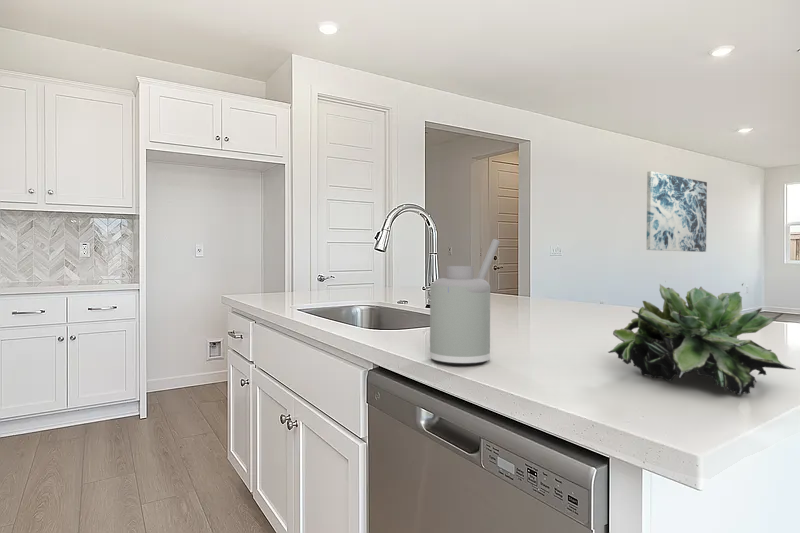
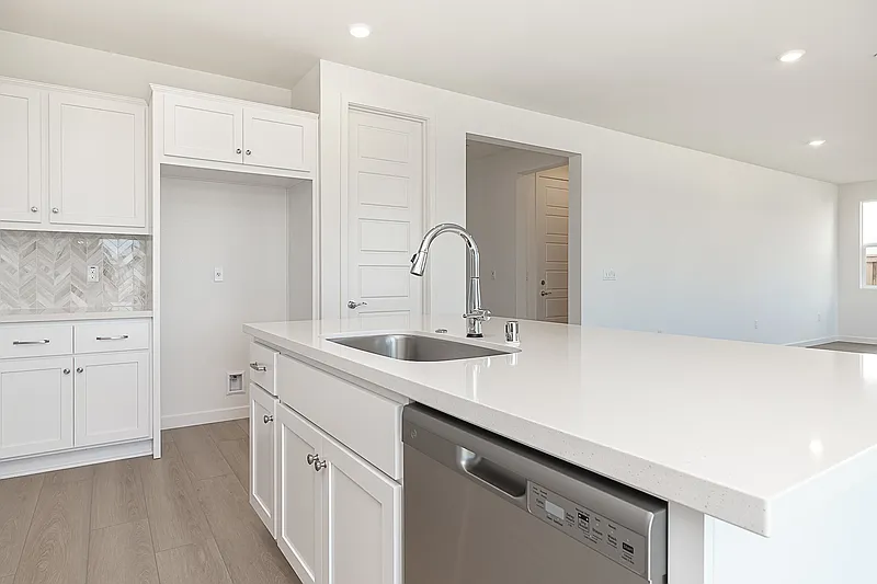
- wall art (678, 214)
- soap dispenser (467, 298)
- succulent plant (688, 327)
